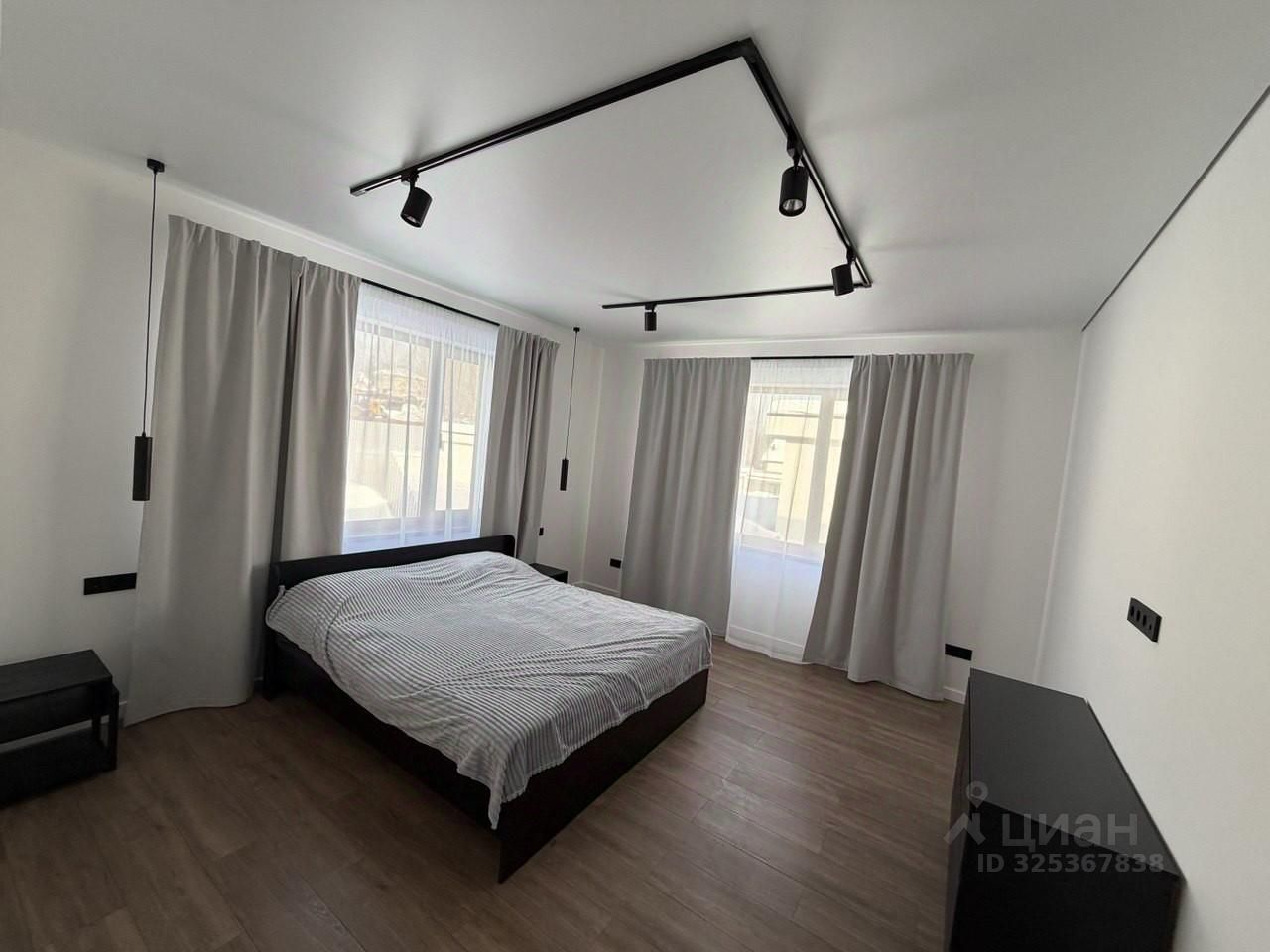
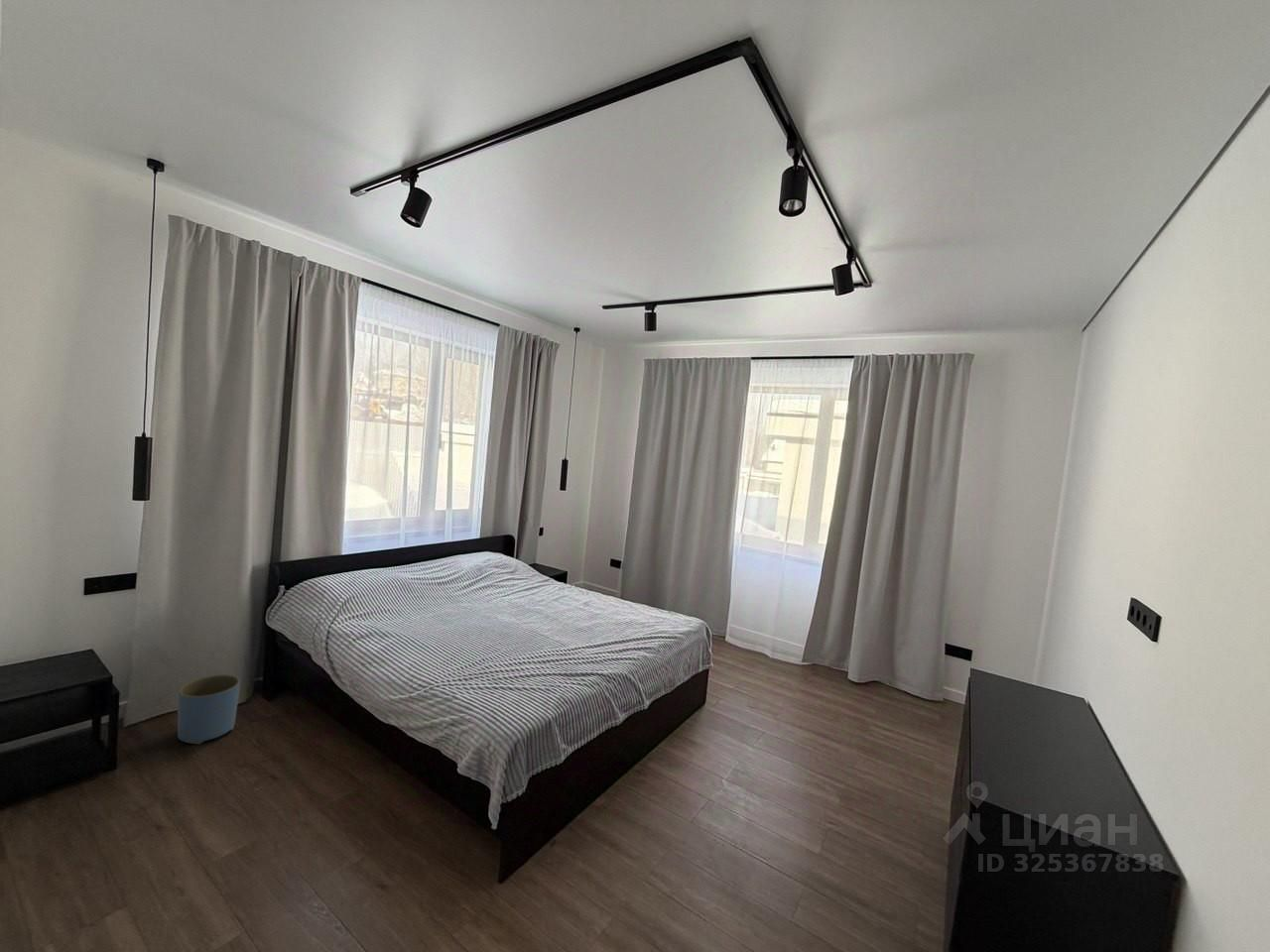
+ planter (208, 708)
